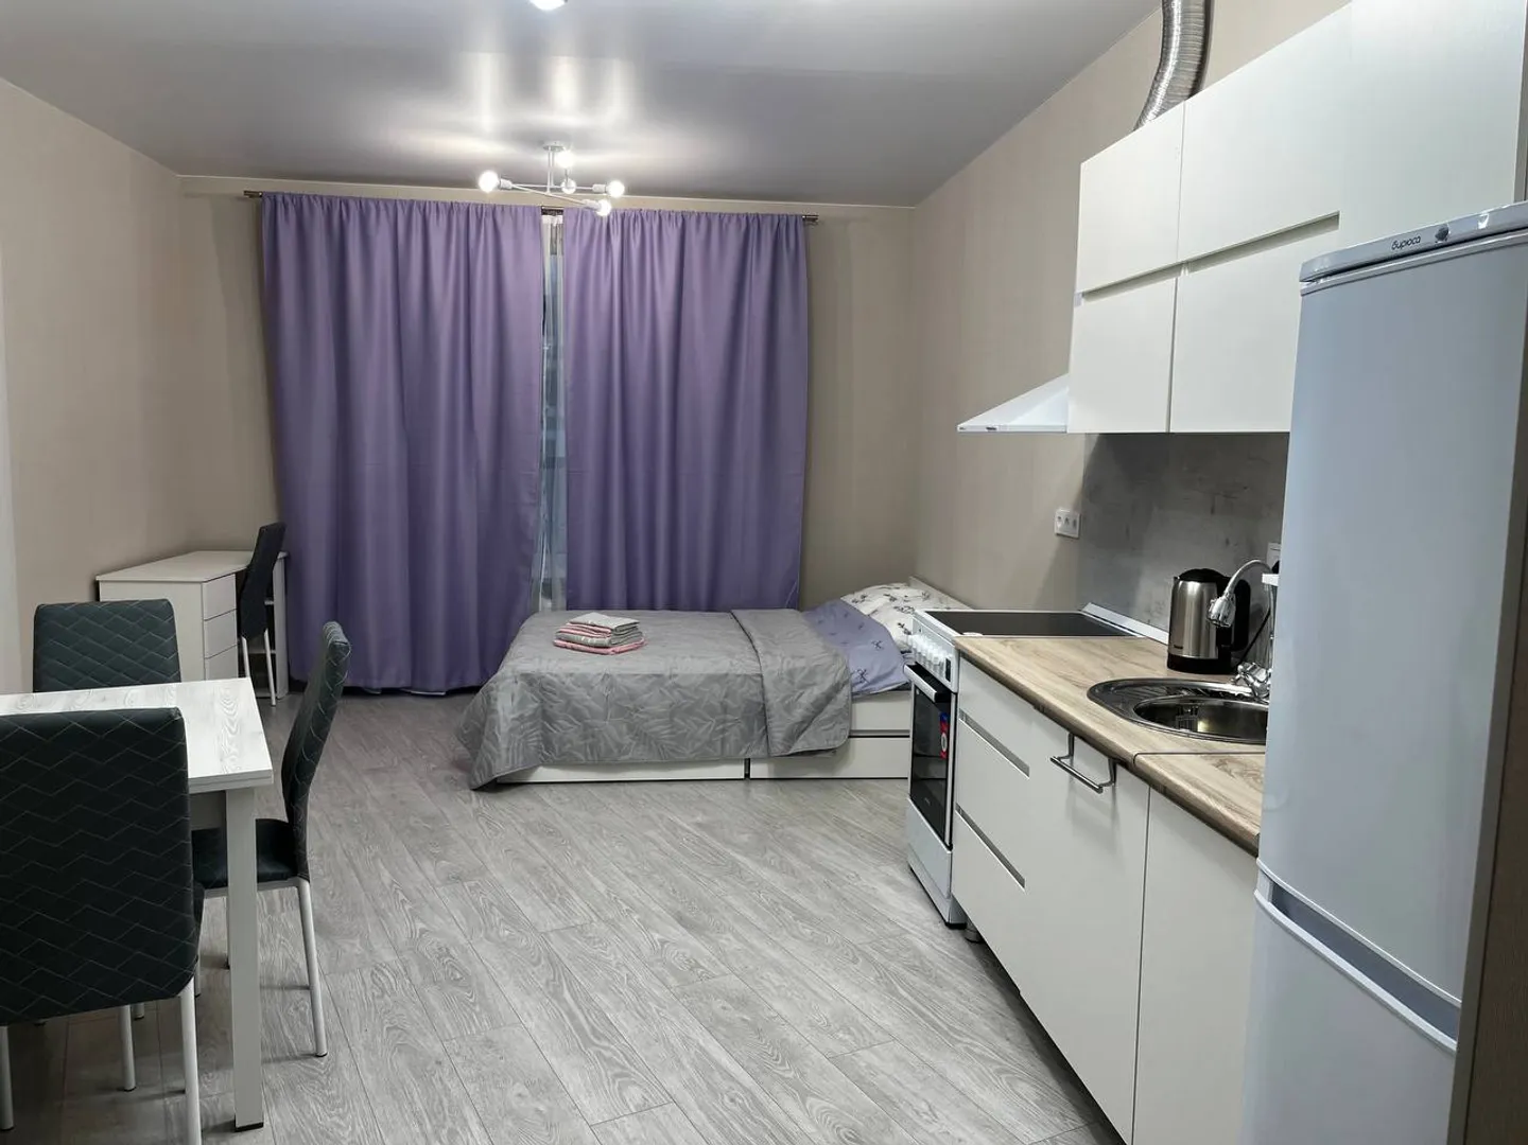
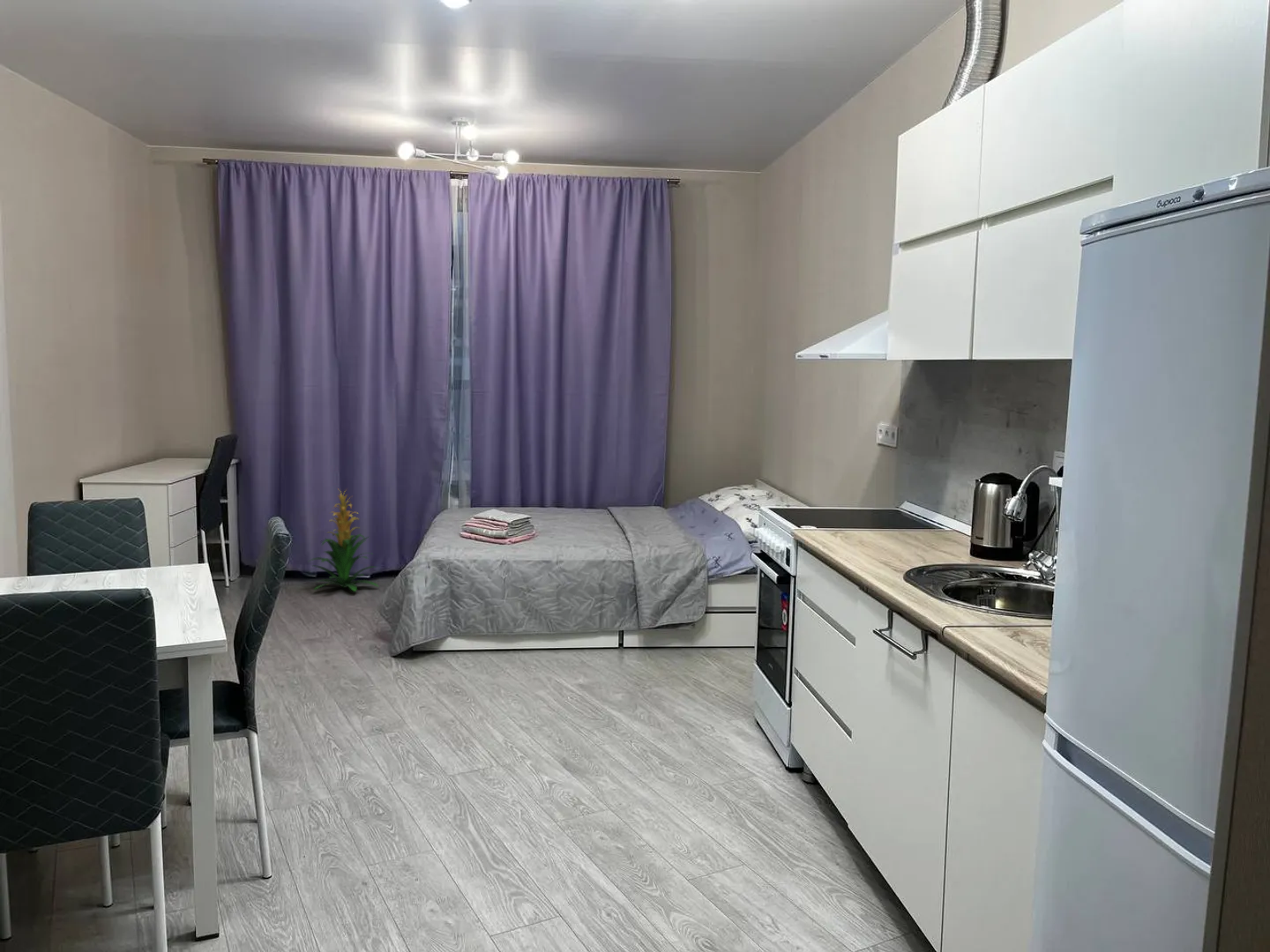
+ indoor plant (344, 538)
